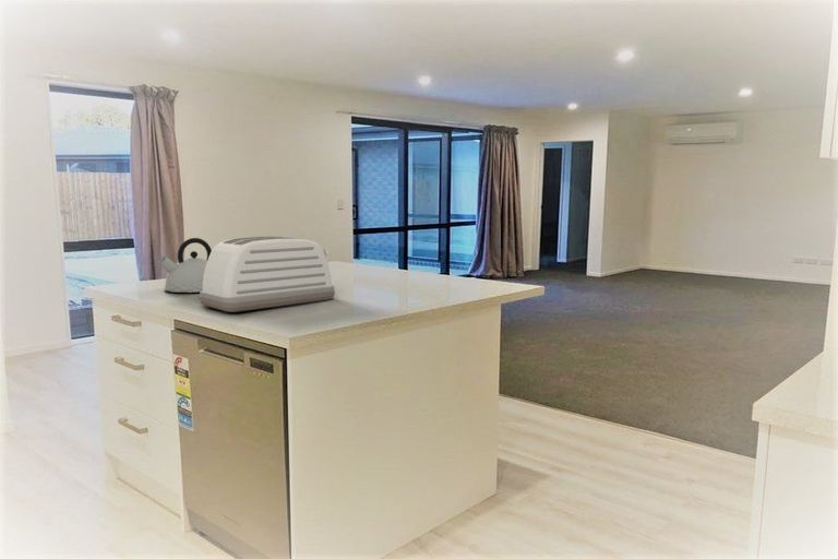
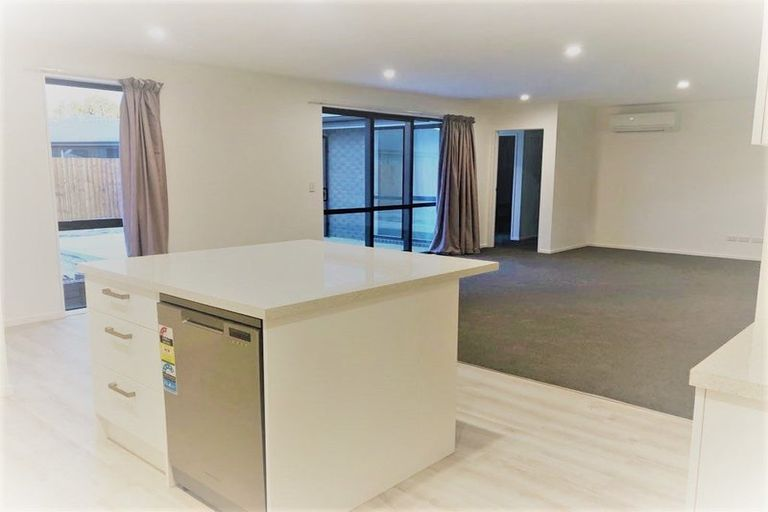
- kettle (191, 263)
- toaster (271, 270)
